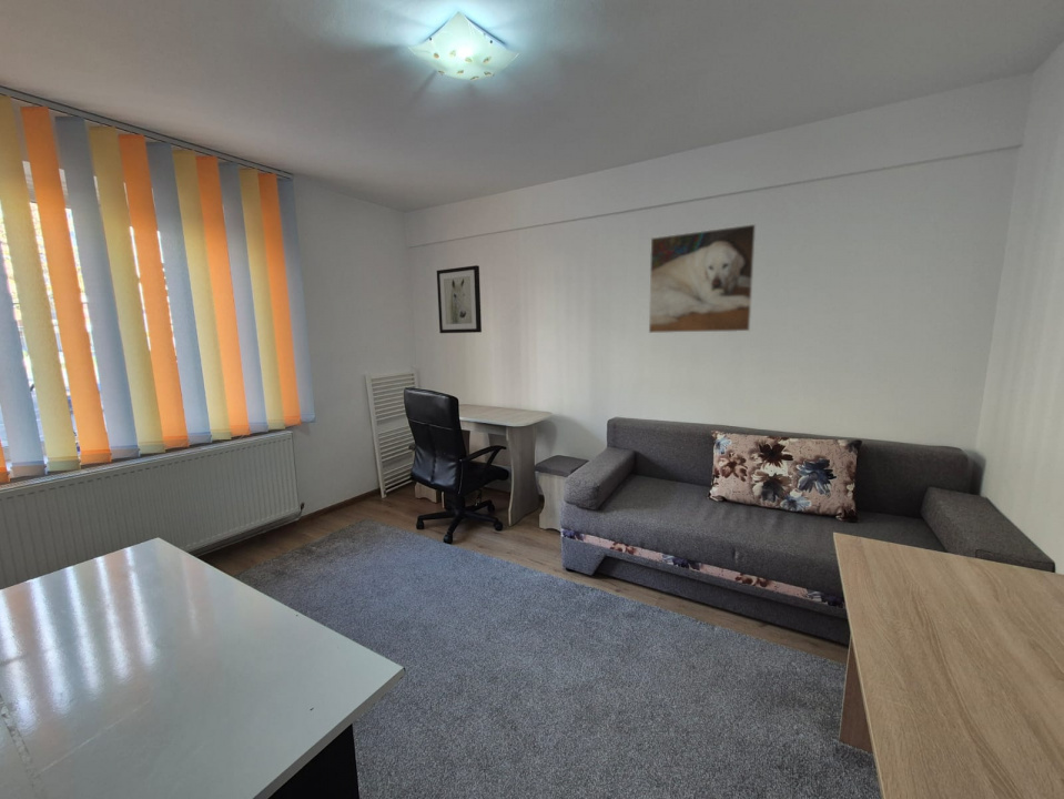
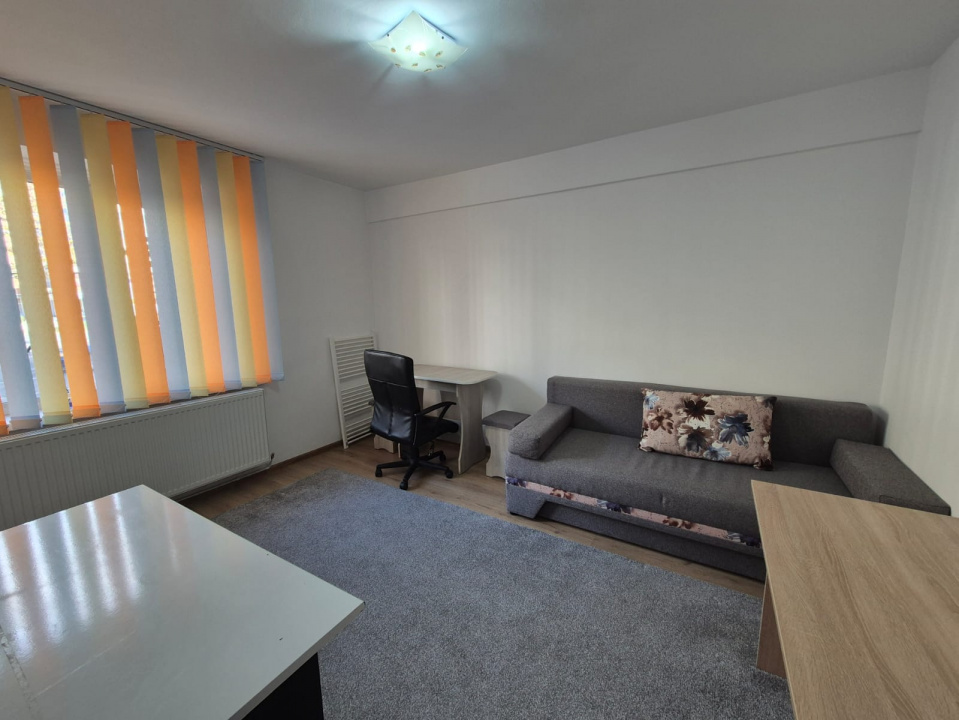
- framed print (698, 282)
- wall art (458, 301)
